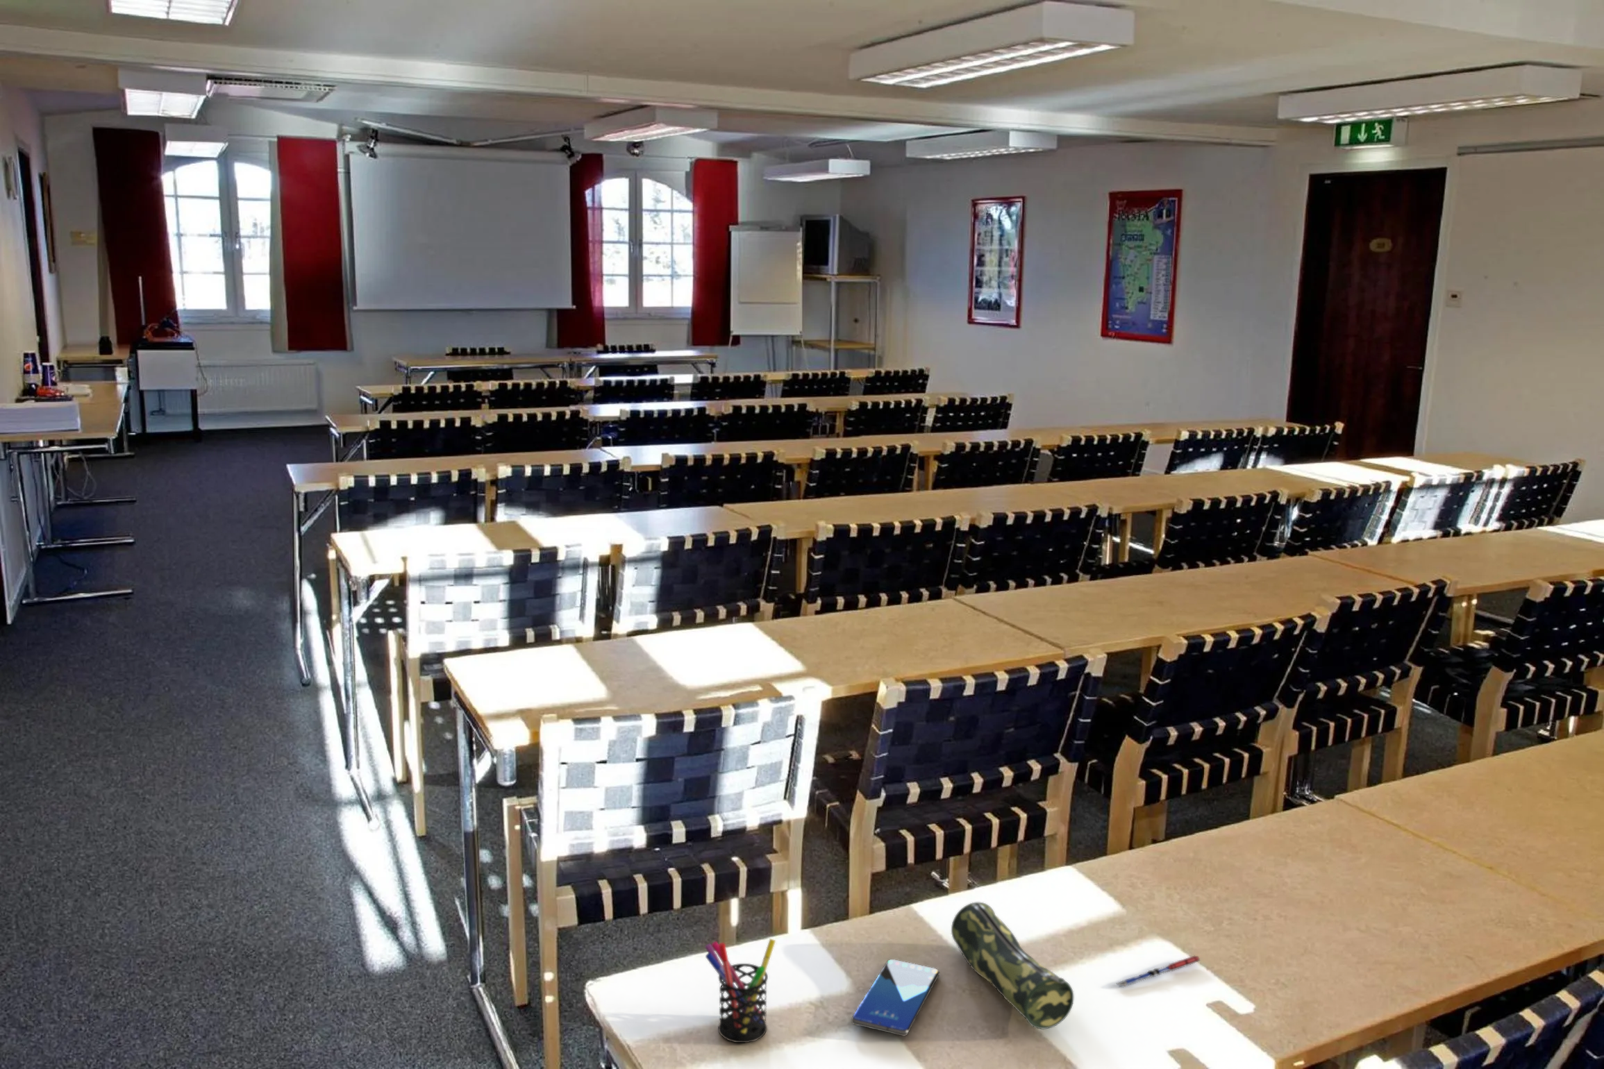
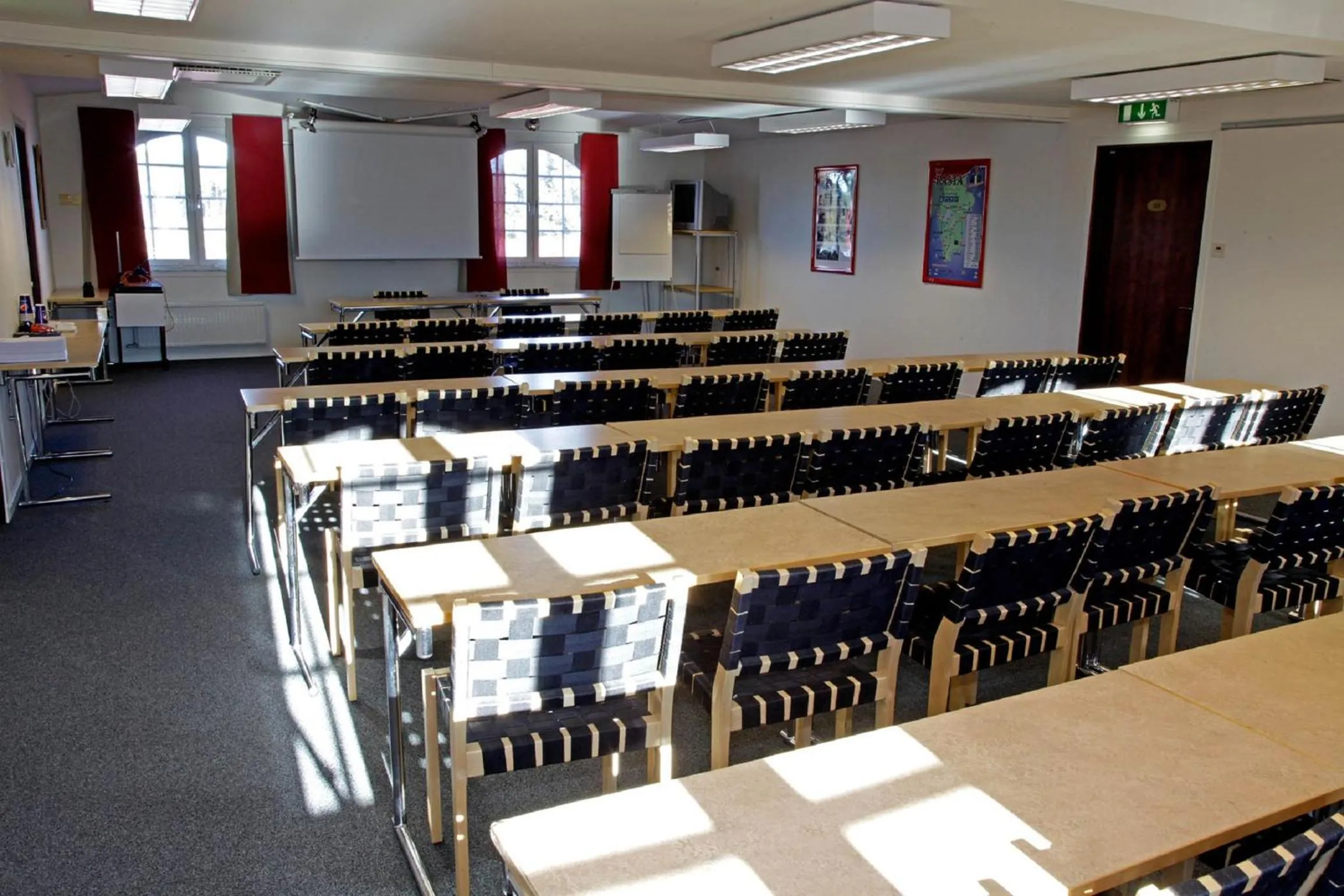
- smartphone (896, 996)
- pen holder (744, 987)
- pencil case (1011, 965)
- pen (1158, 970)
